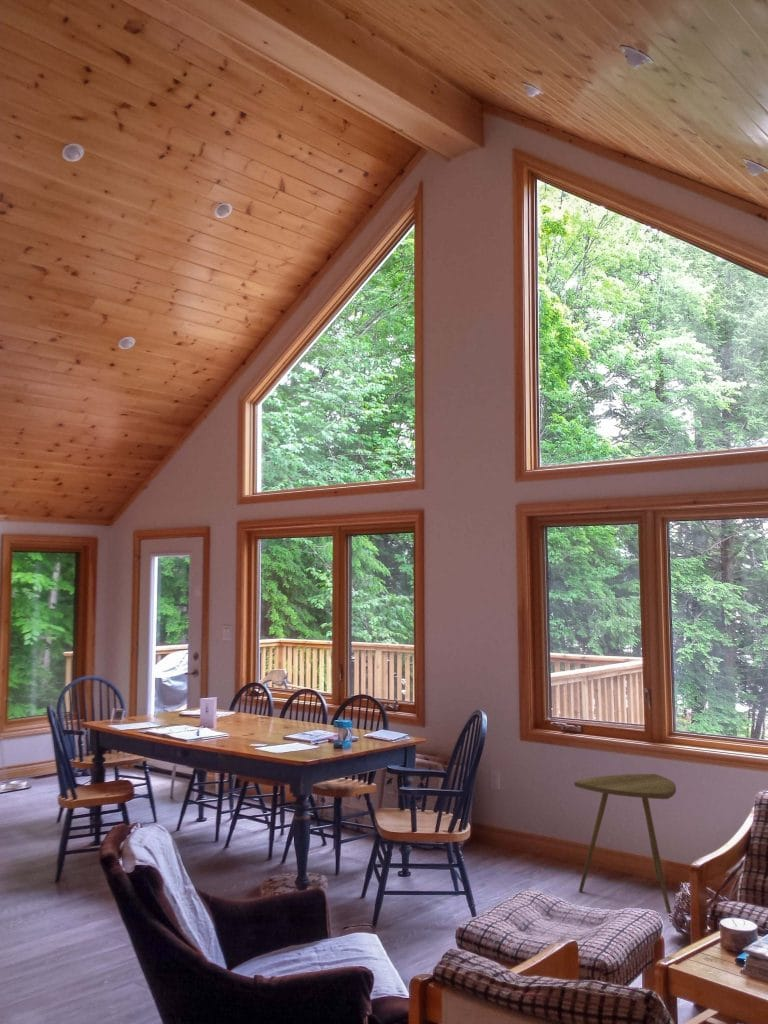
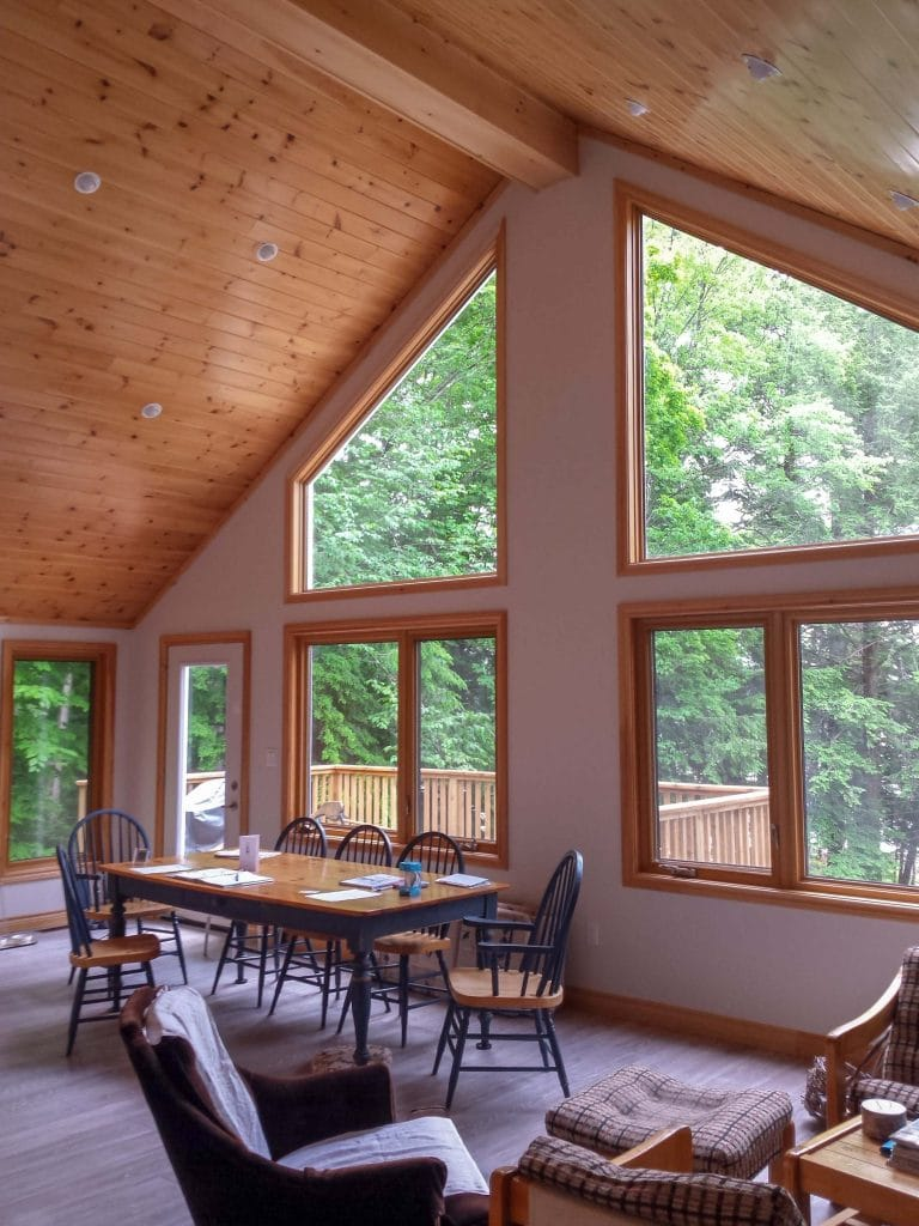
- side table (648, 832)
